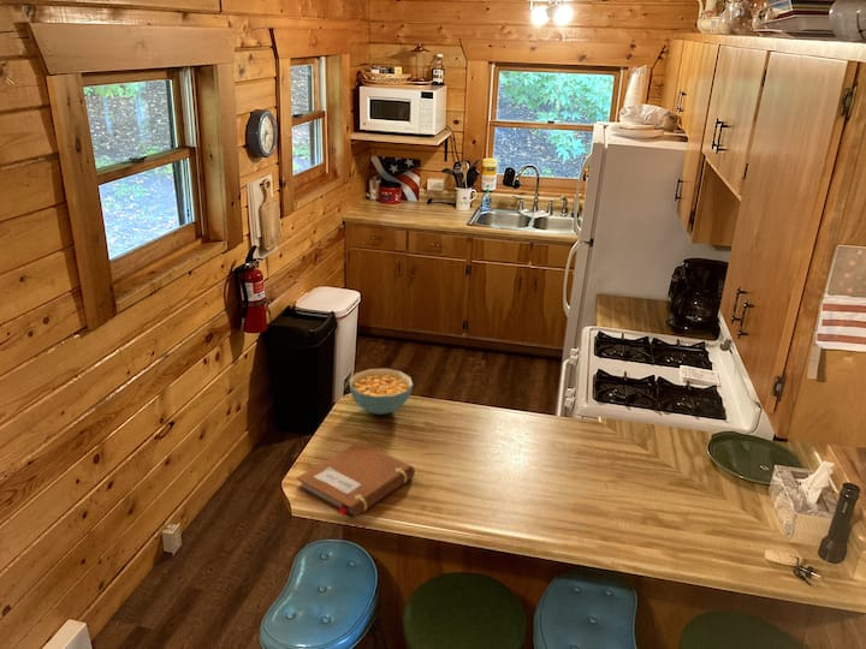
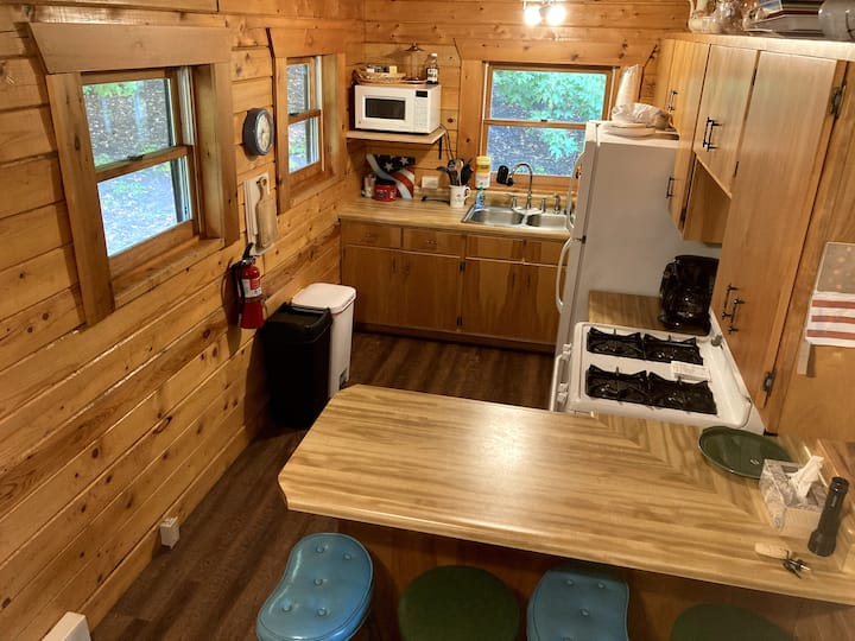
- notebook (355, 478)
- cereal bowl (380, 395)
